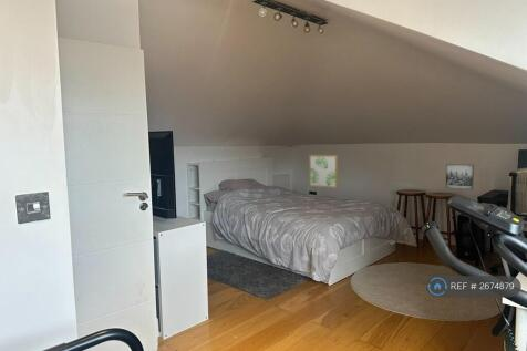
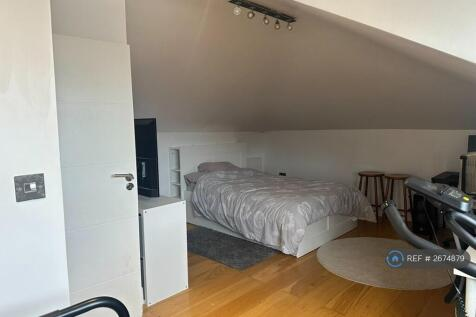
- wall art (322, 171)
- wall art (458, 176)
